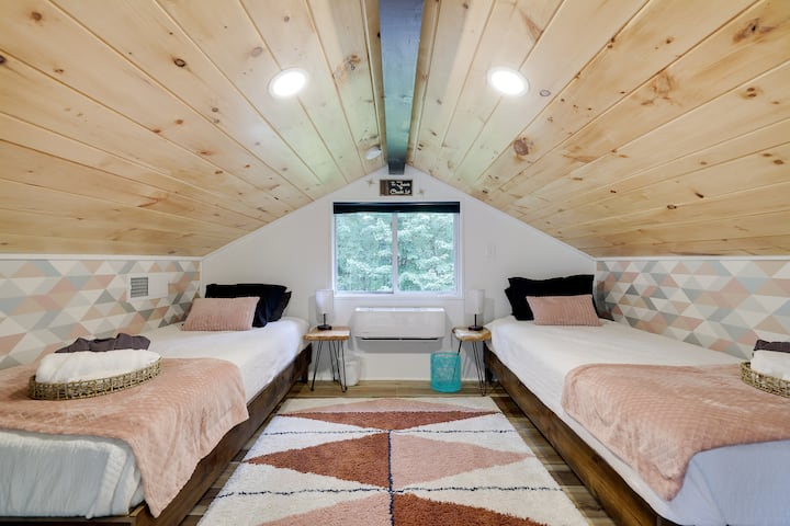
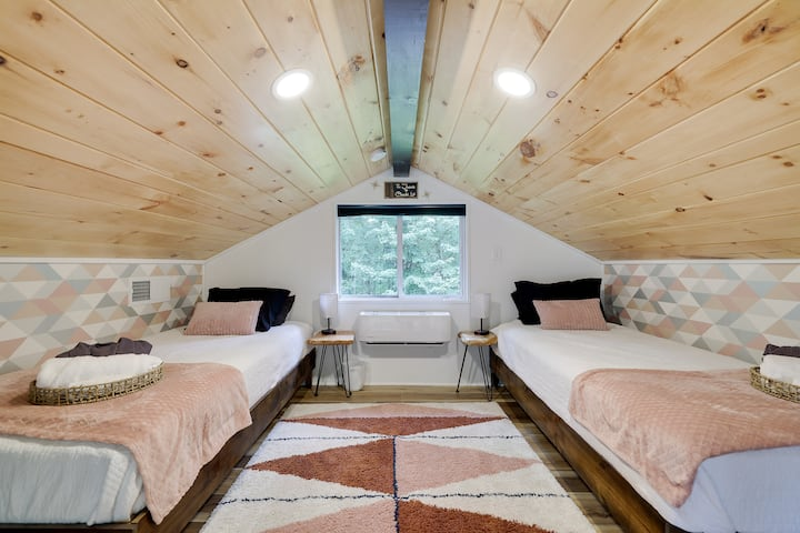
- wastebasket (445, 370)
